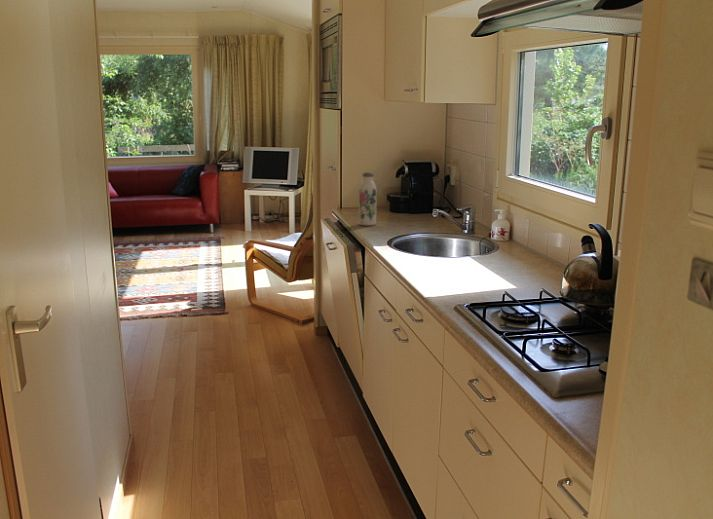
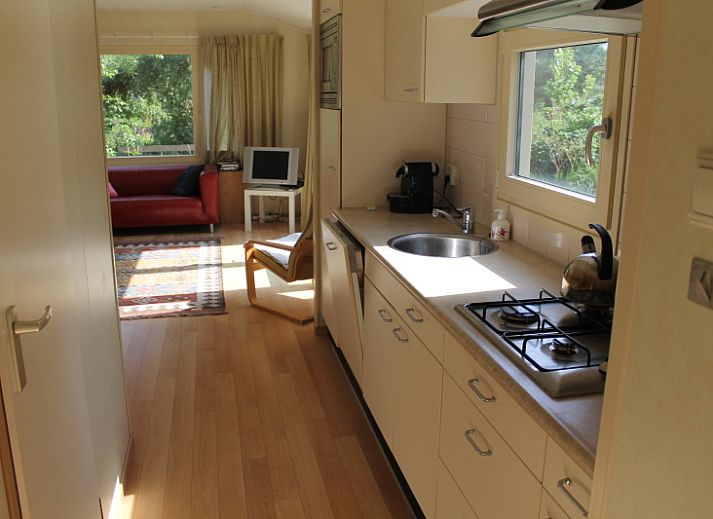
- water bottle (367, 198)
